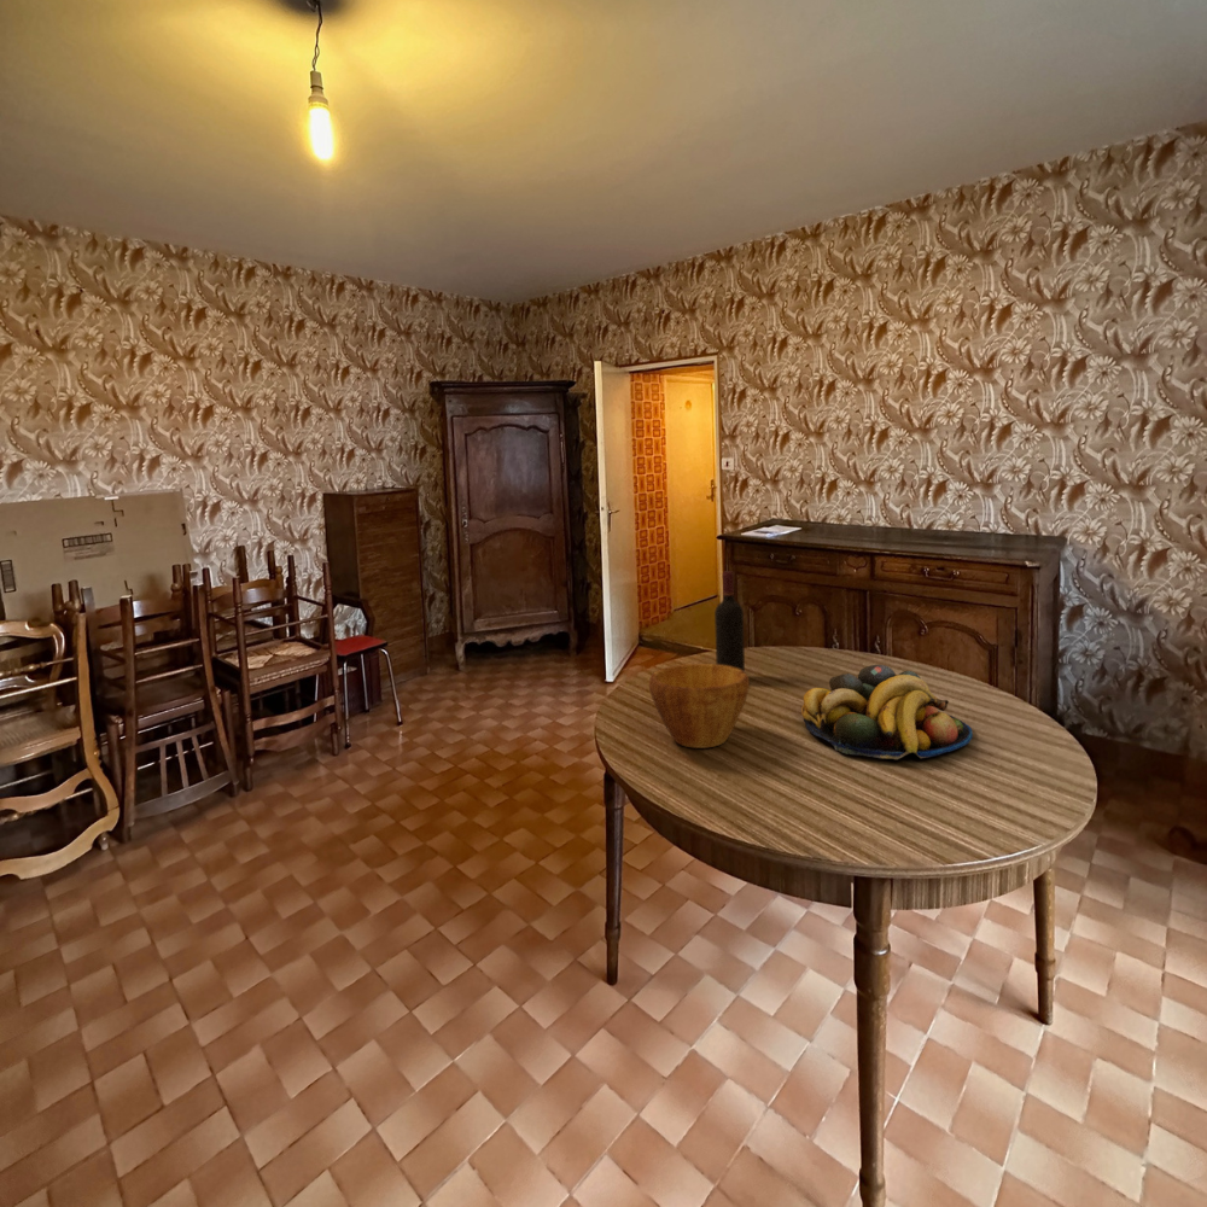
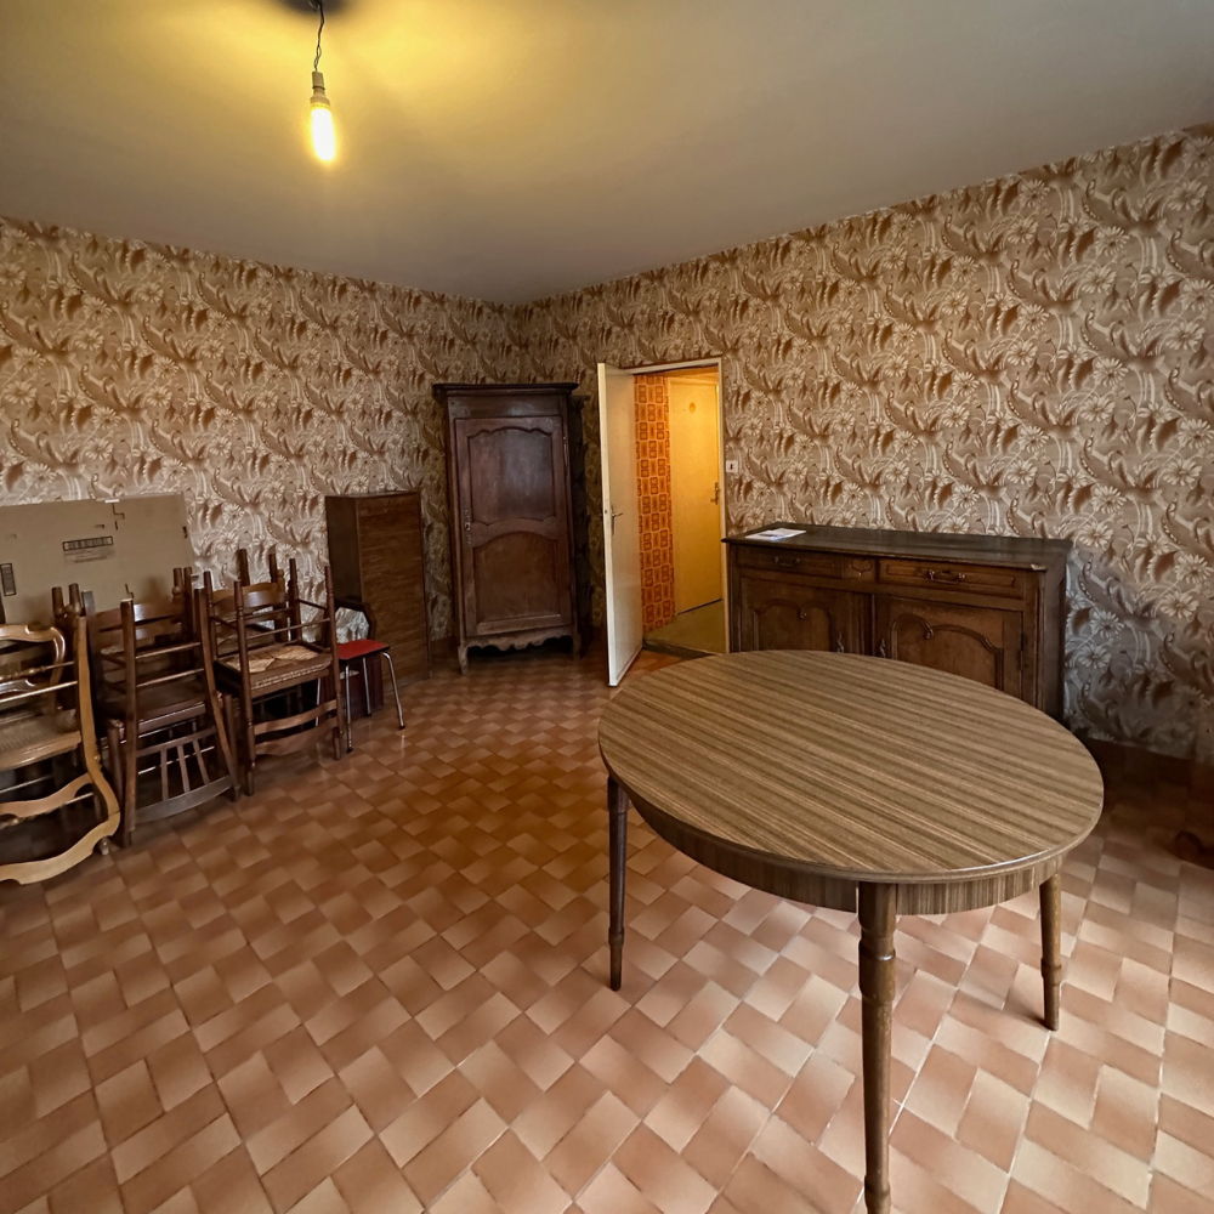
- wine bottle (729, 626)
- bowl (699, 707)
- fruit bowl (886, 701)
